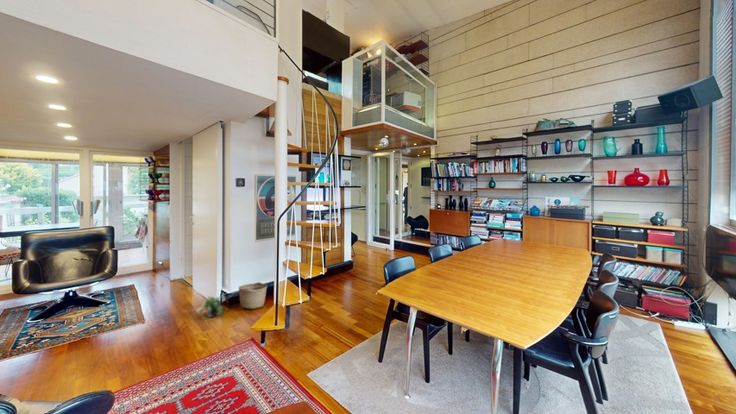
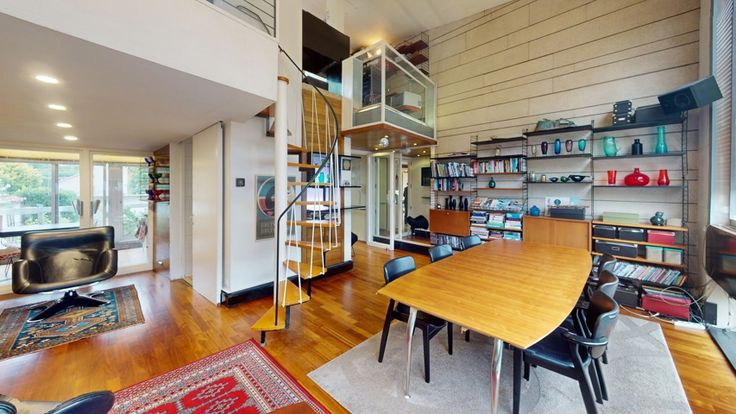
- potted plant (211, 305)
- basket (253, 294)
